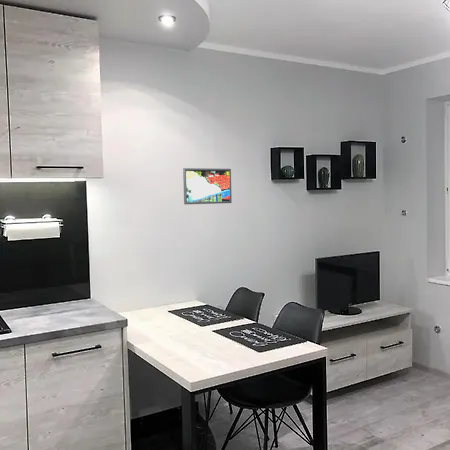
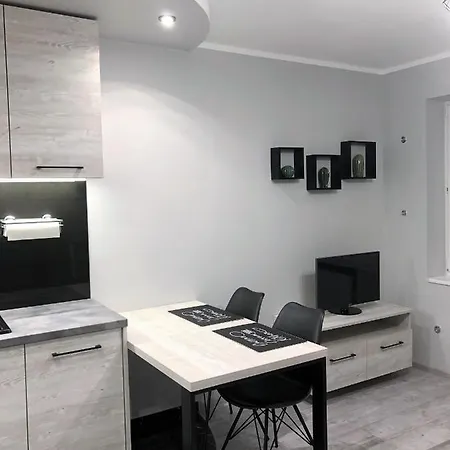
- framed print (208, 186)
